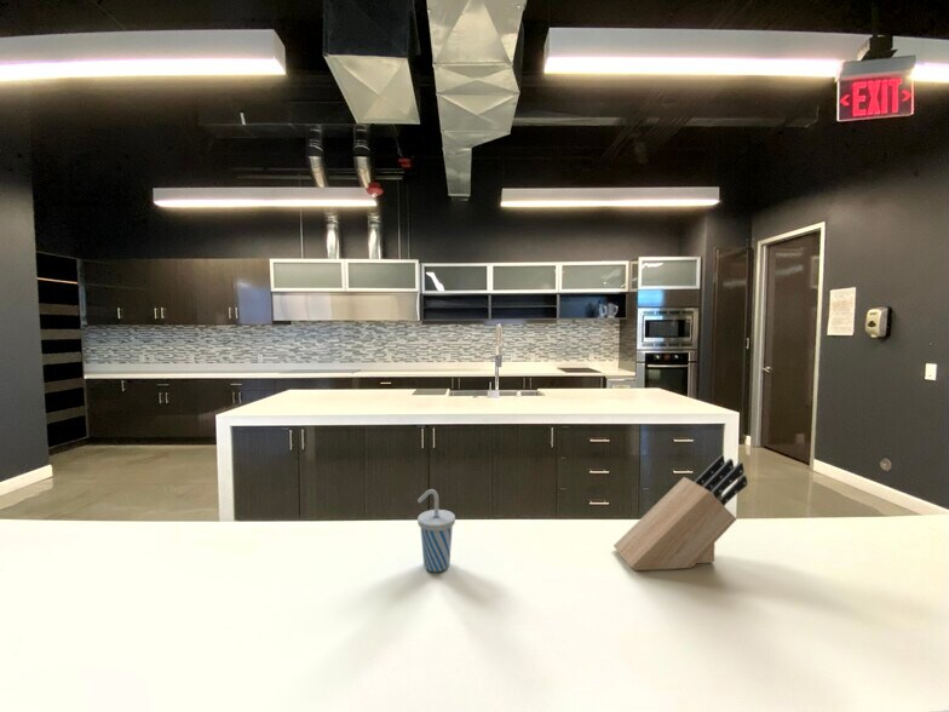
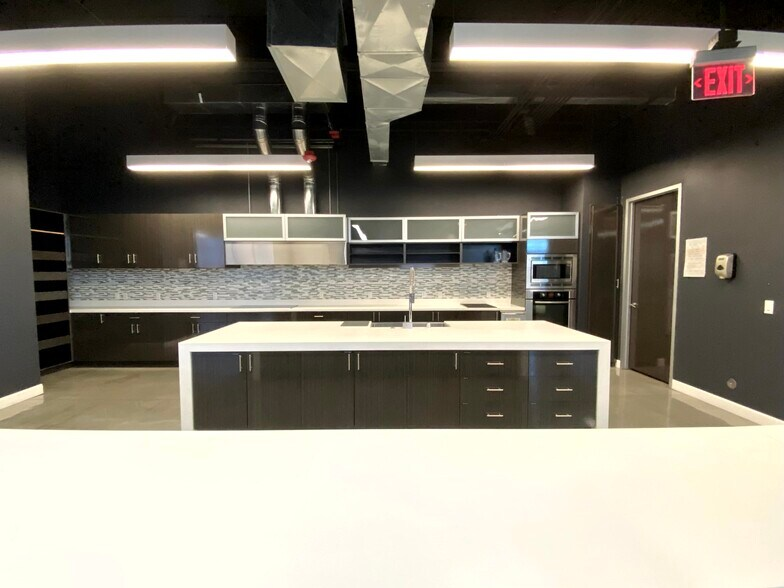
- cup (435, 527)
- knife block (681, 507)
